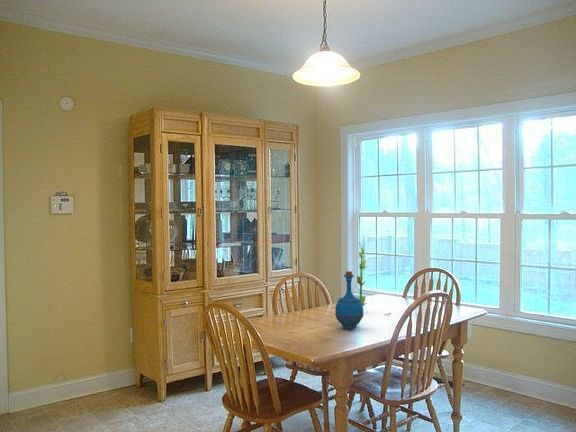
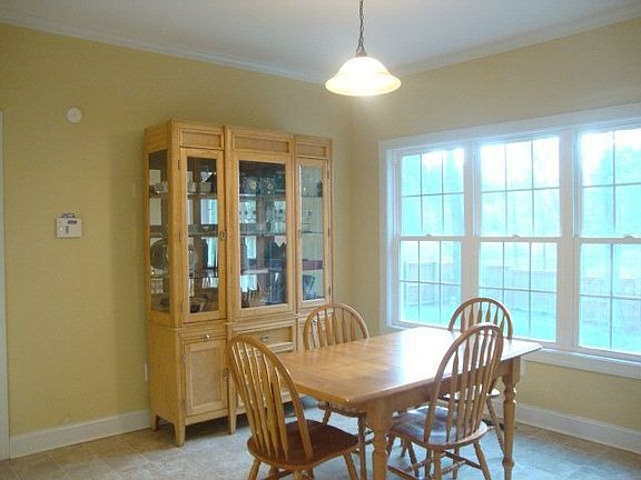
- plant (364, 281)
- bottle (349, 299)
